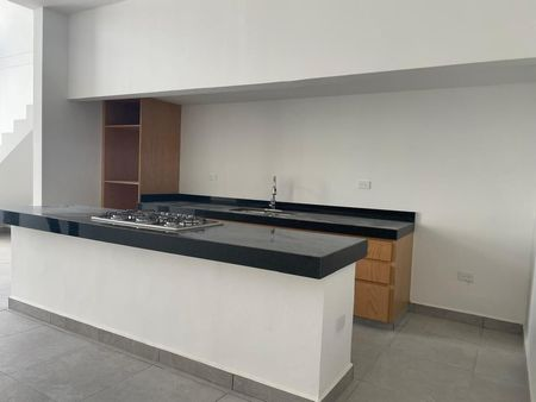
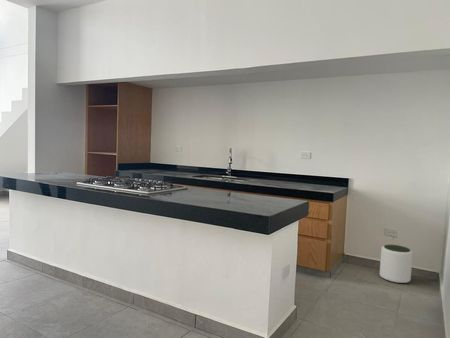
+ plant pot (395, 263)
